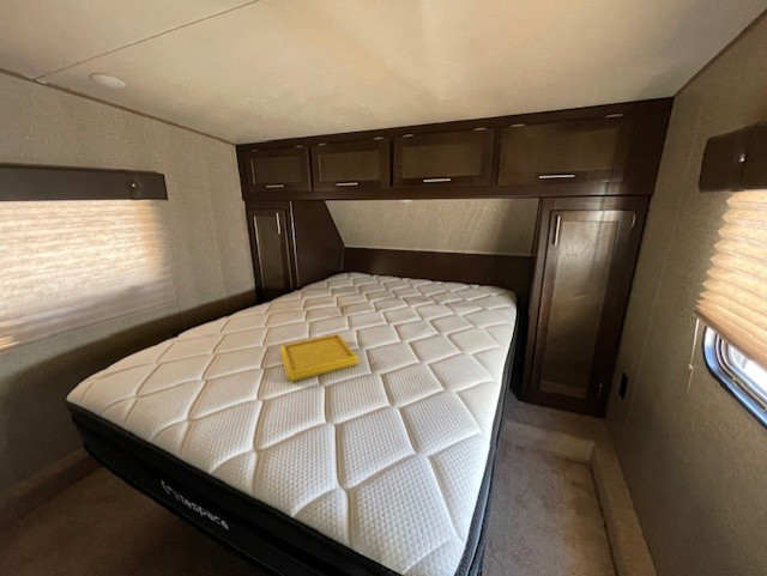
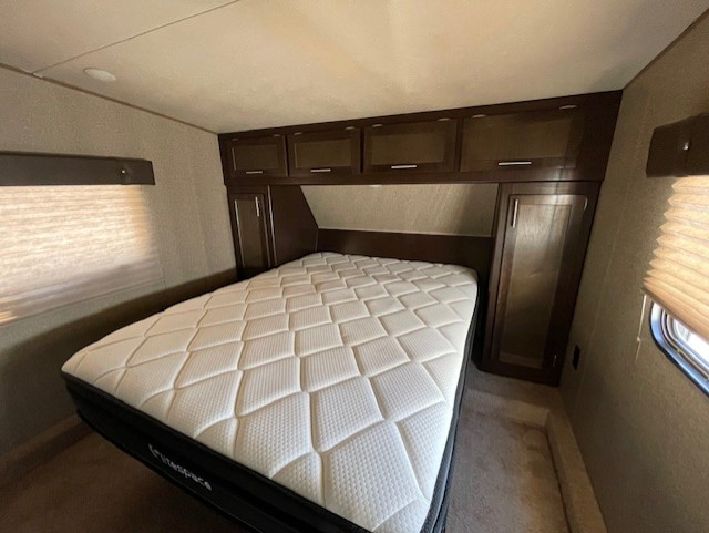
- serving tray (318, 354)
